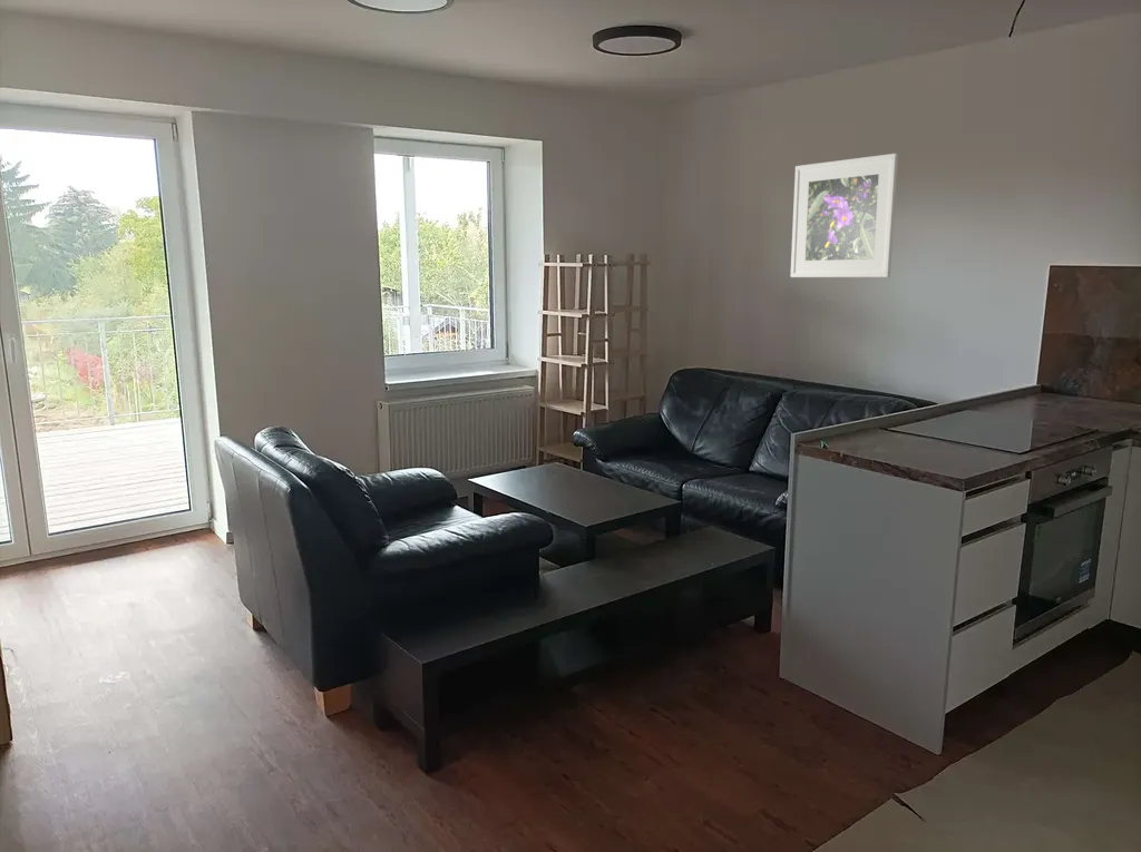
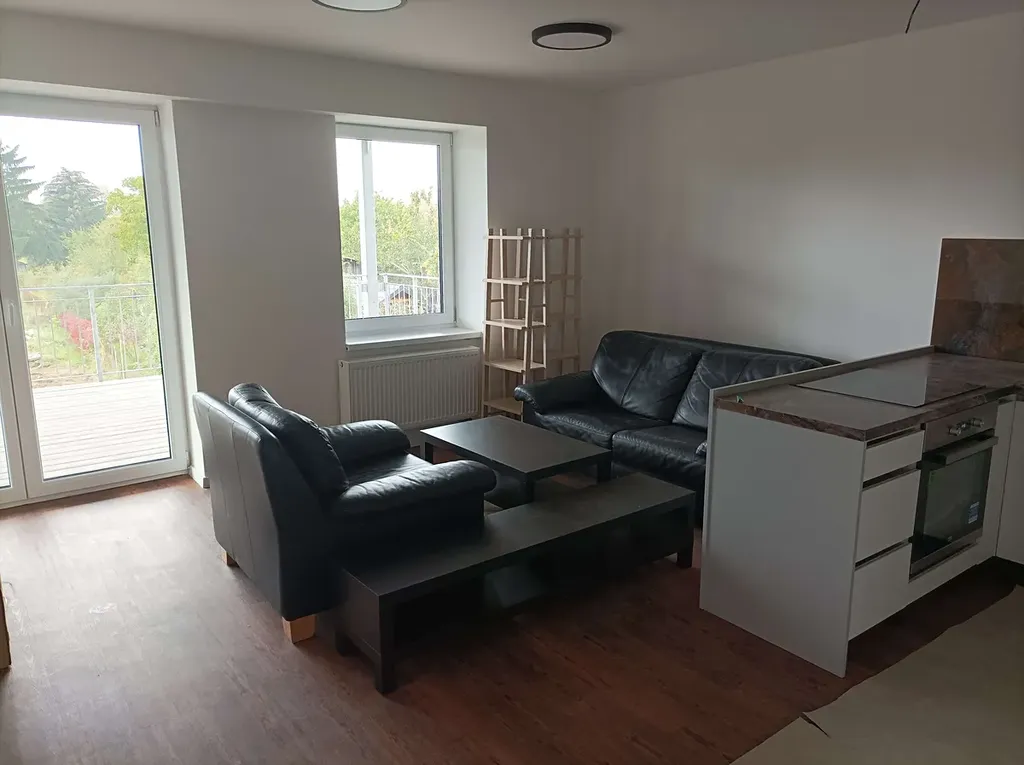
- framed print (840, 219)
